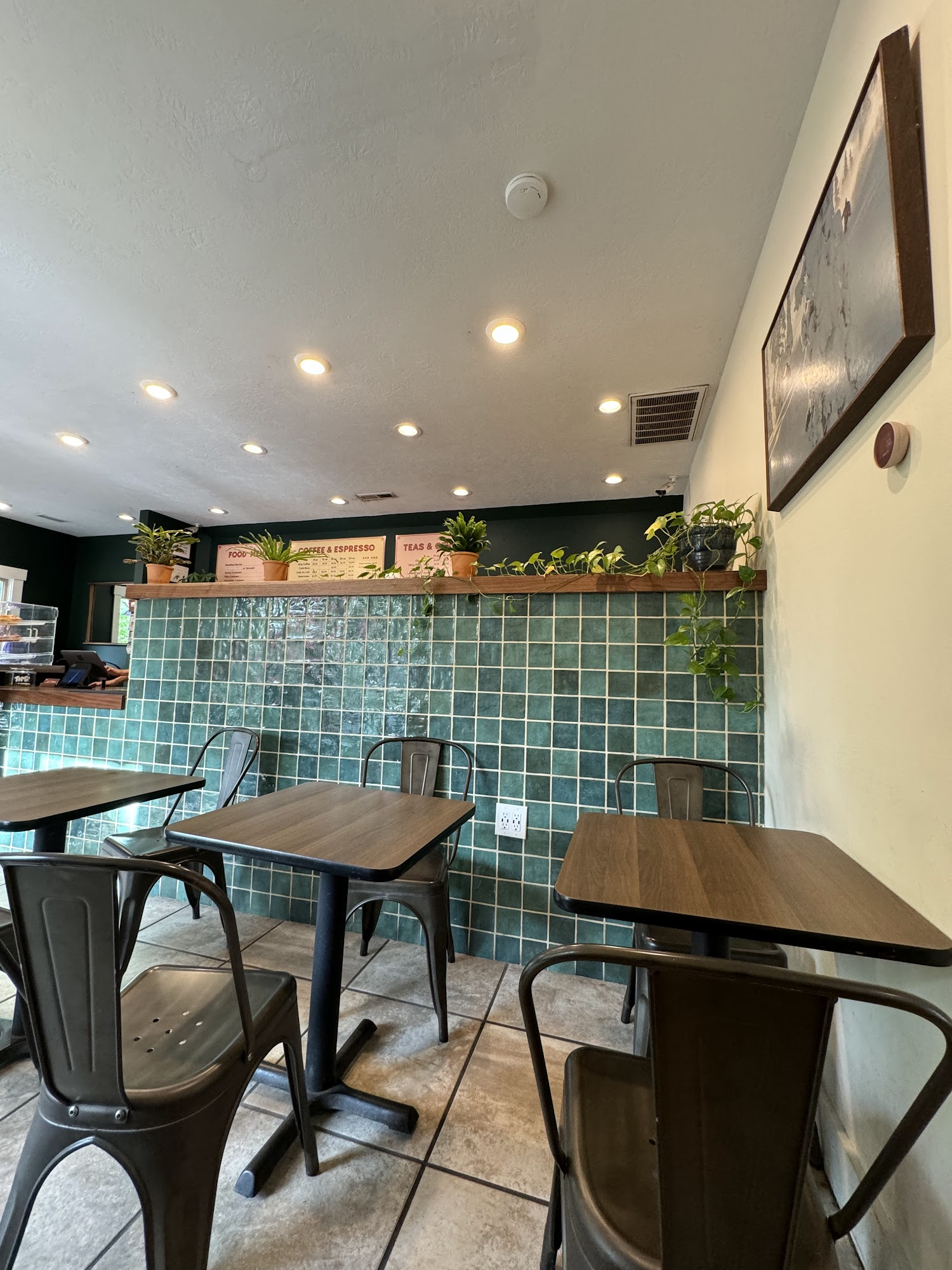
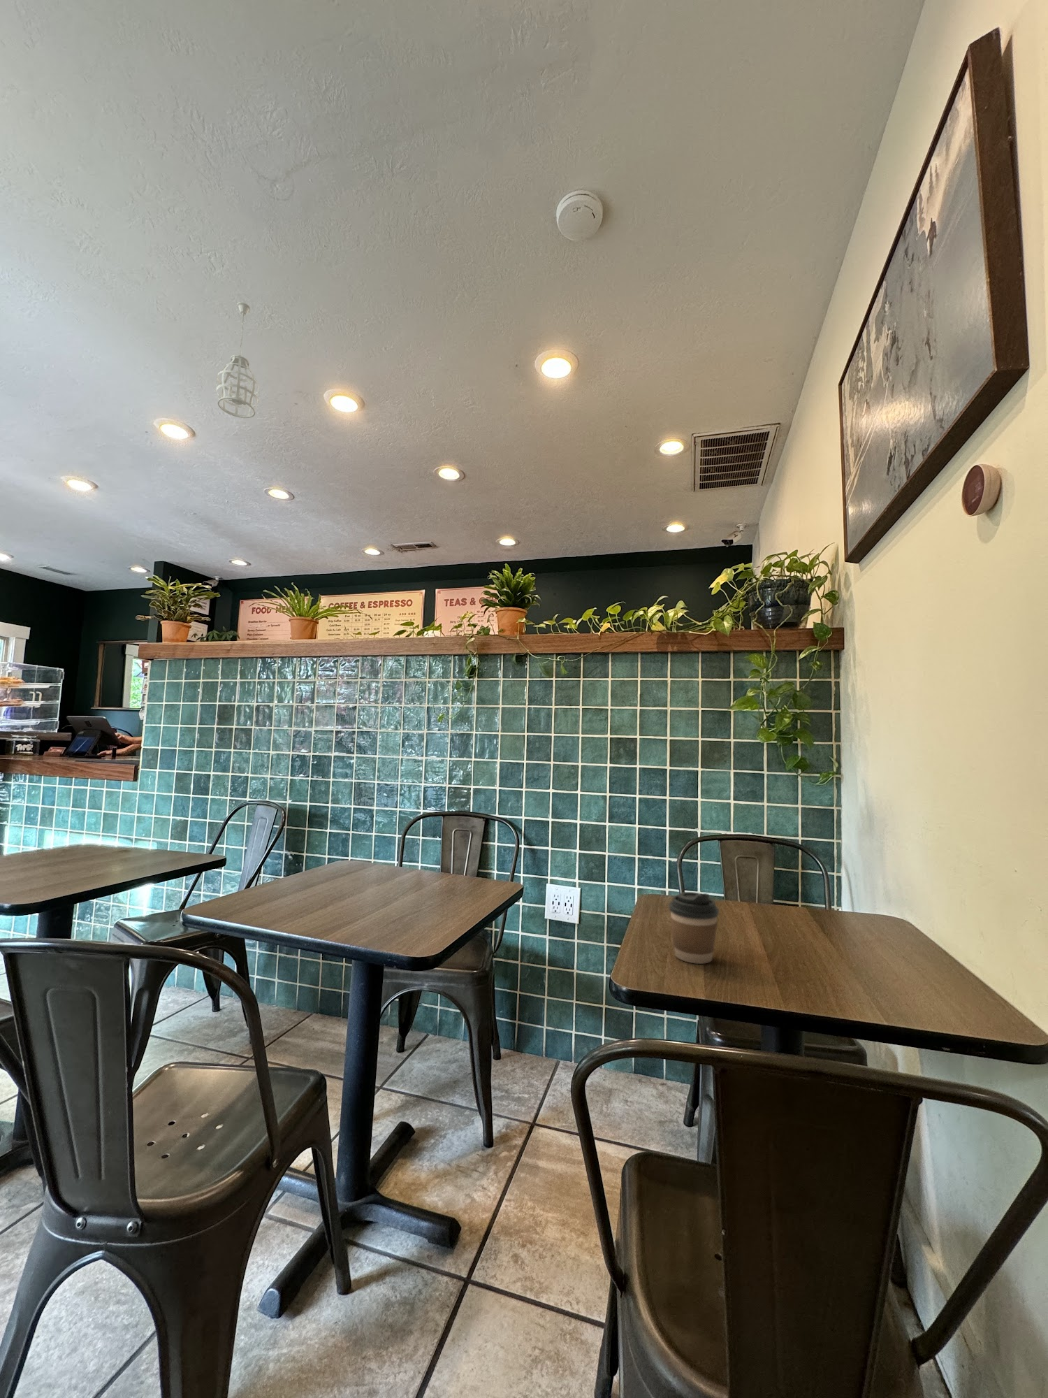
+ pendant light (240, 357)
+ coffee cup (694, 924)
